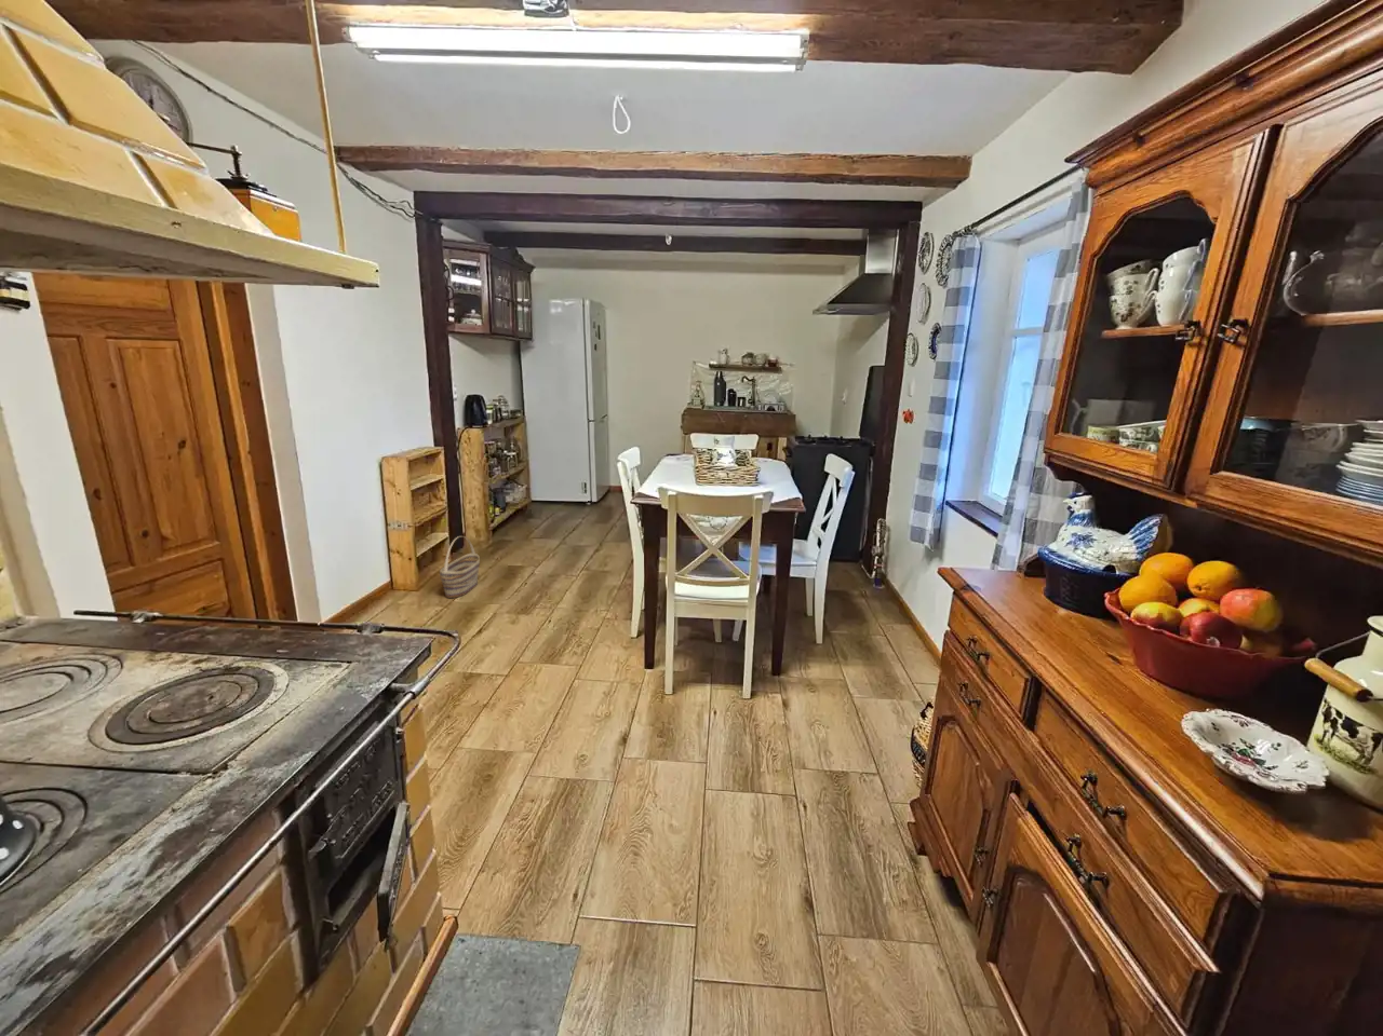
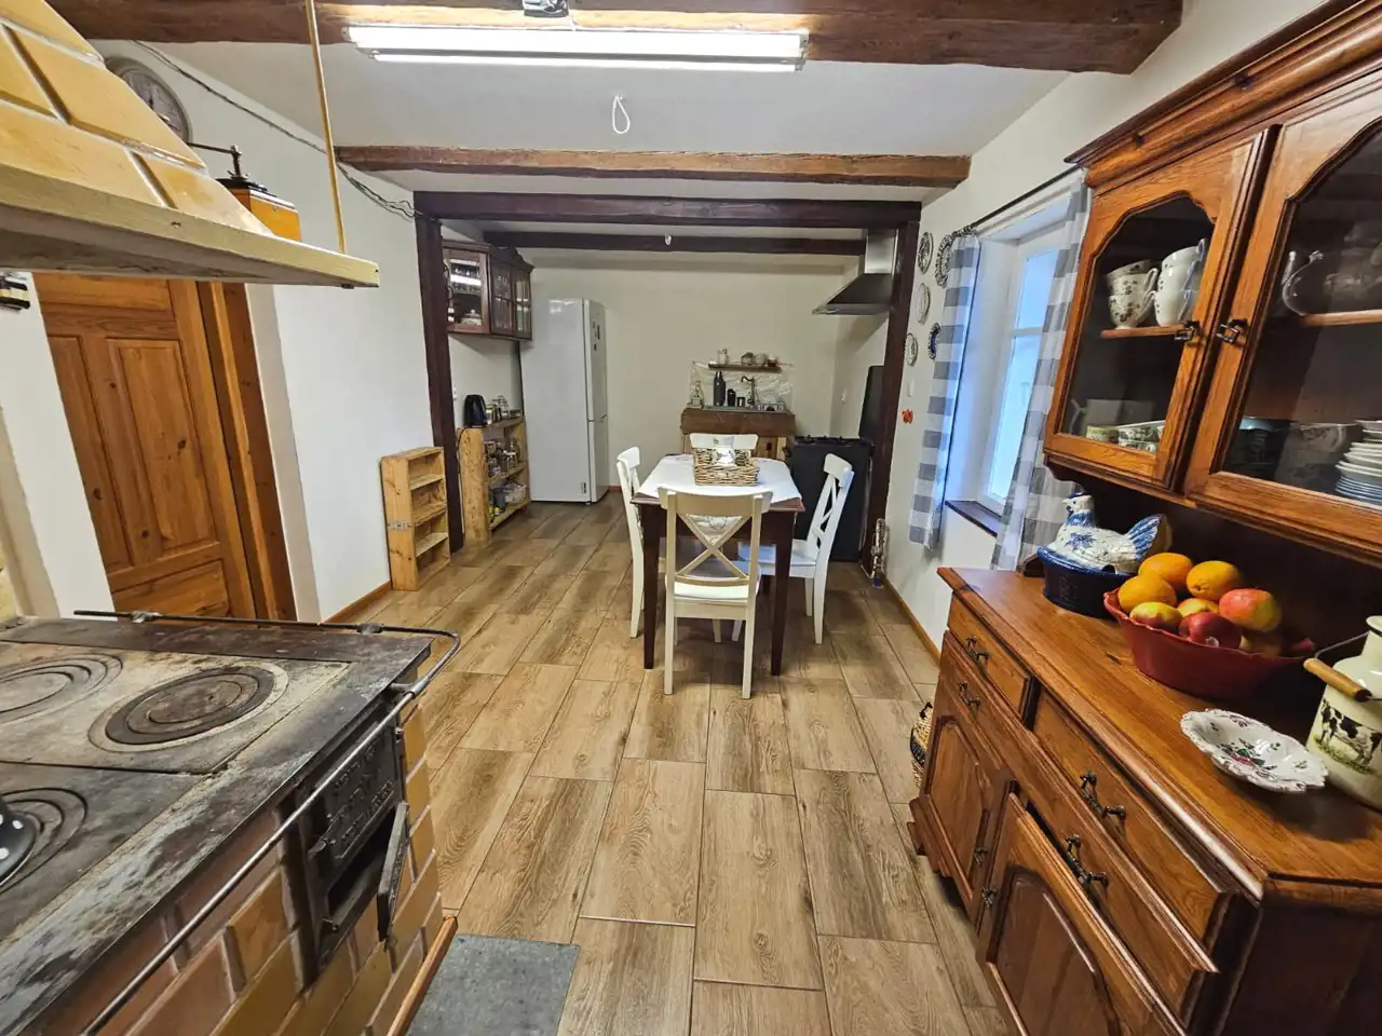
- basket (460, 564)
